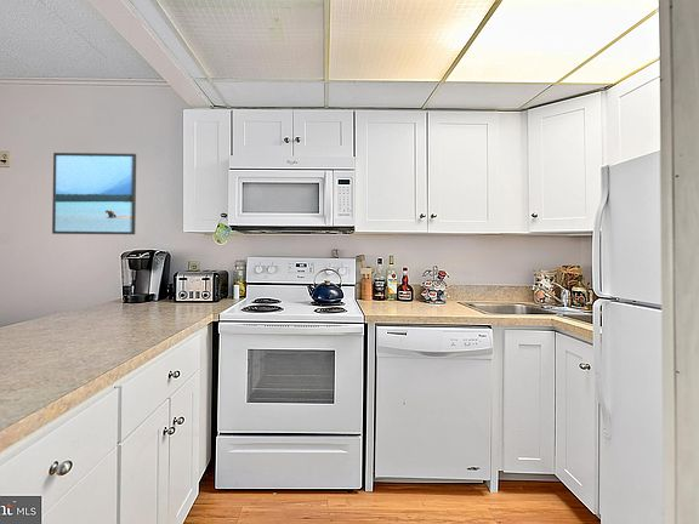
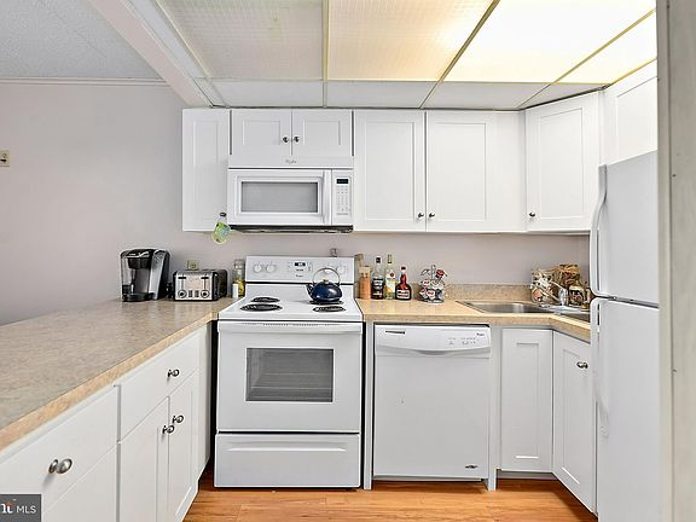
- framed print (93, 193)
